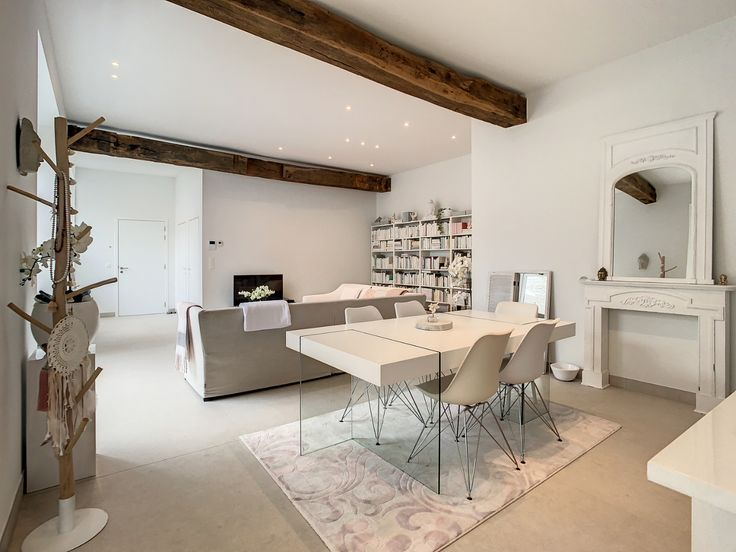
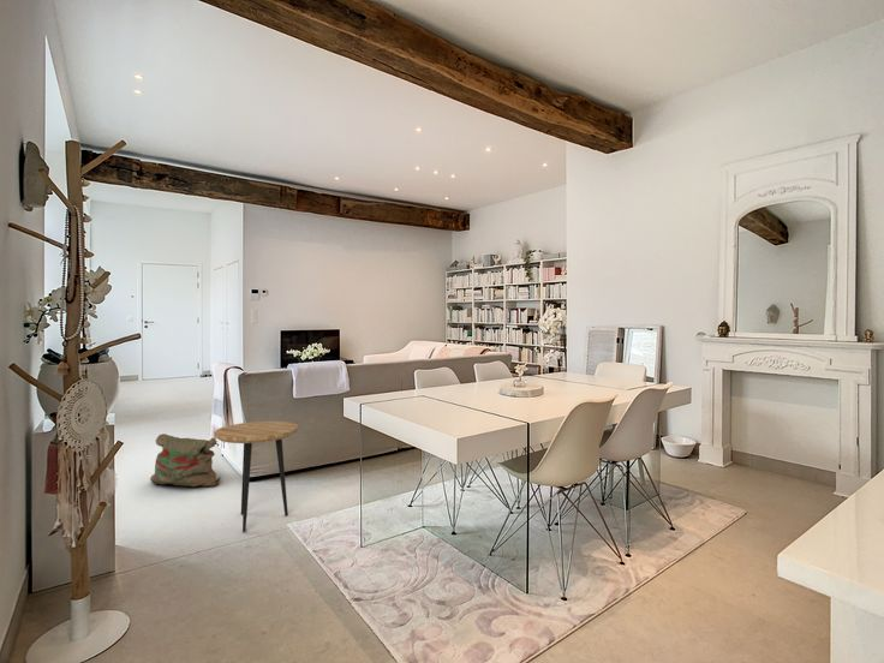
+ bag (185, 459)
+ side table (249, 474)
